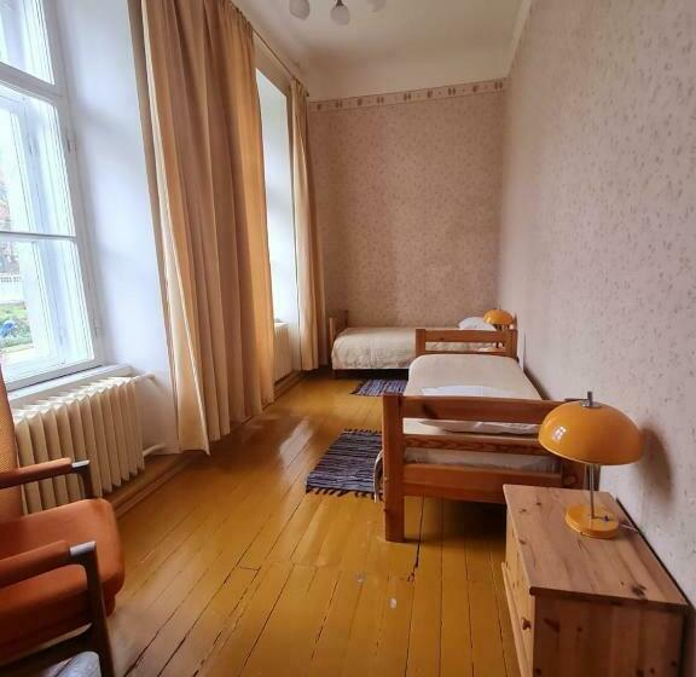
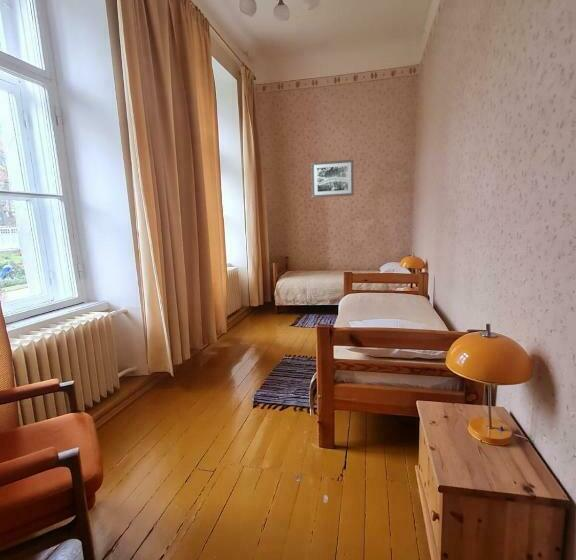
+ wall art (332, 179)
